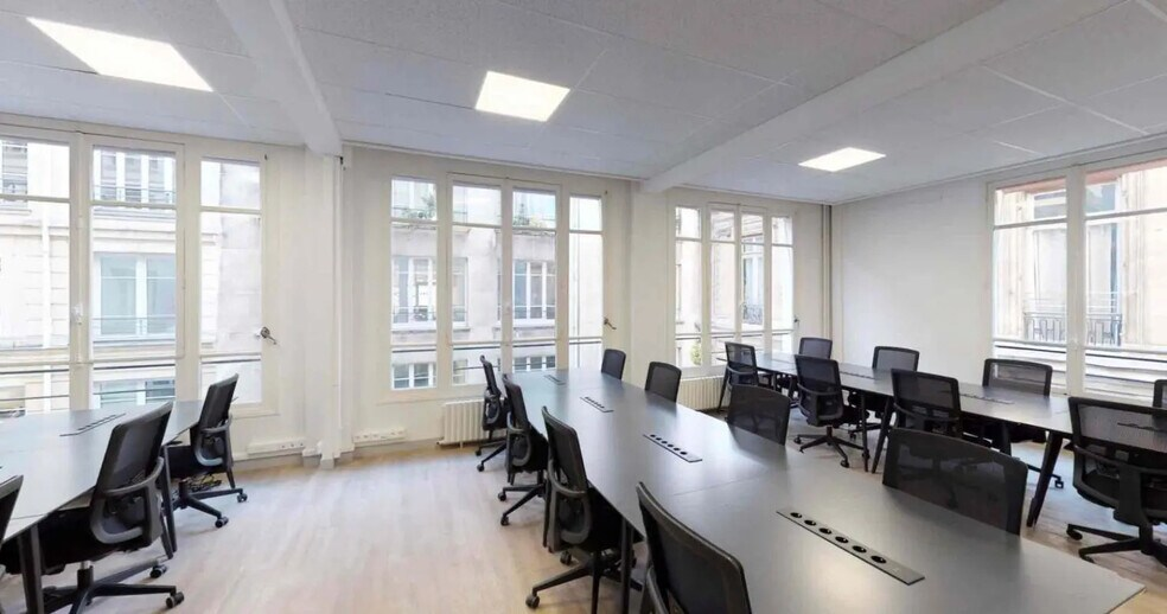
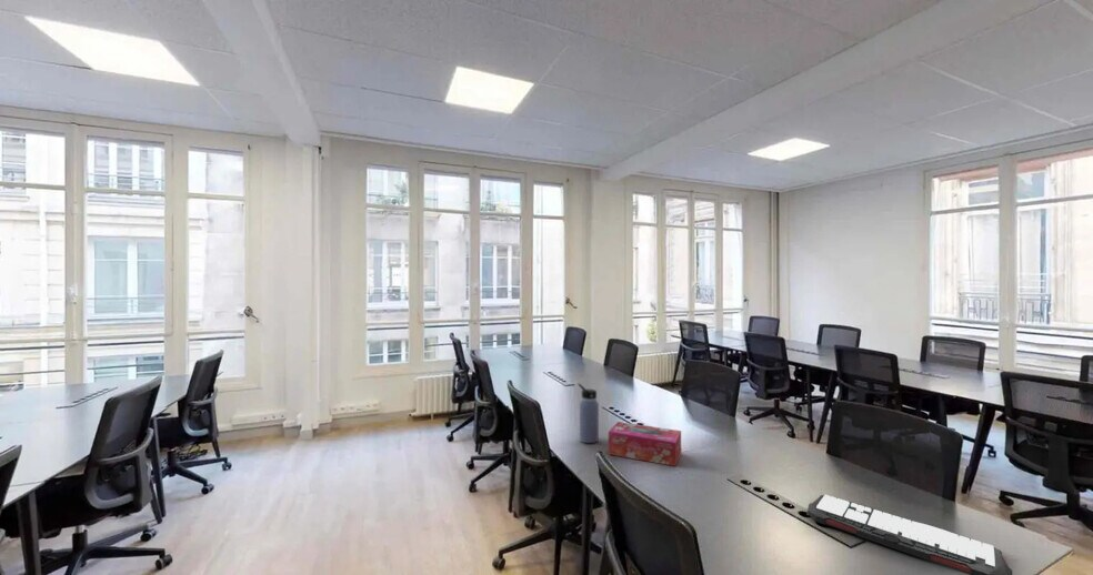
+ keyboard (898, 529)
+ tissue box (644, 442)
+ water bottle (588, 411)
